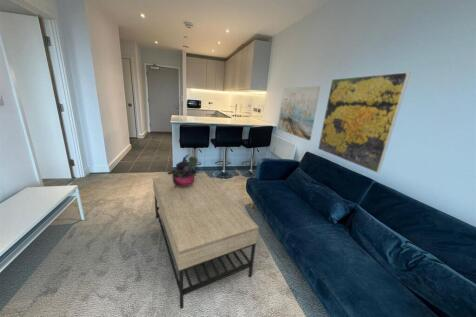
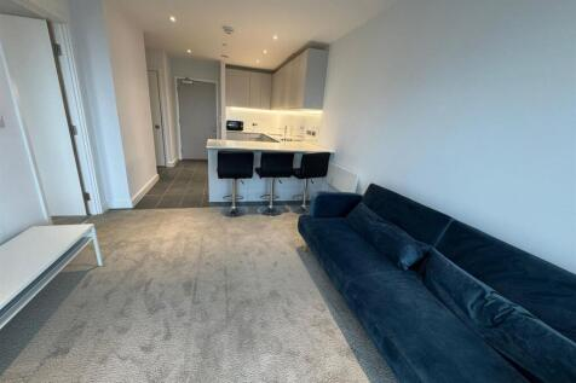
- potted plant (183, 169)
- coffee table (195, 220)
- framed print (352, 120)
- wall art (295, 111)
